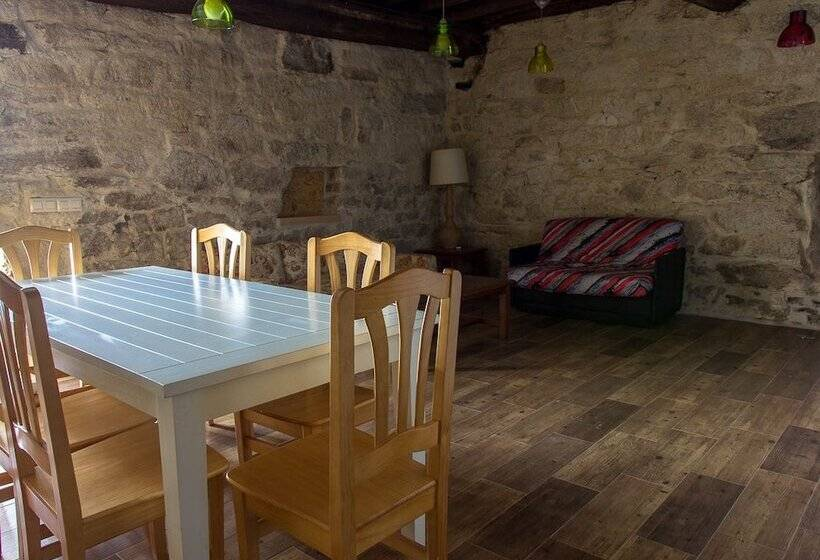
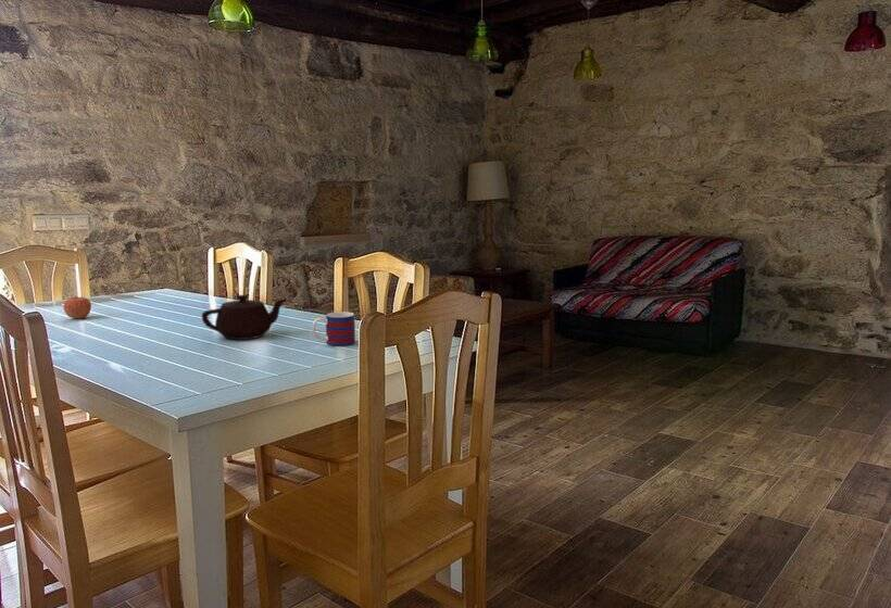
+ mug (334, 329)
+ apple (77, 306)
+ teapot (246, 315)
